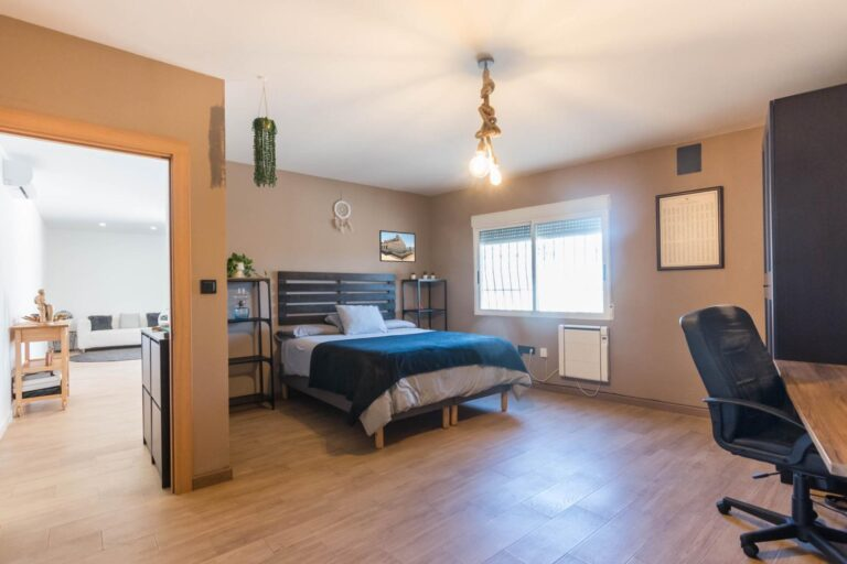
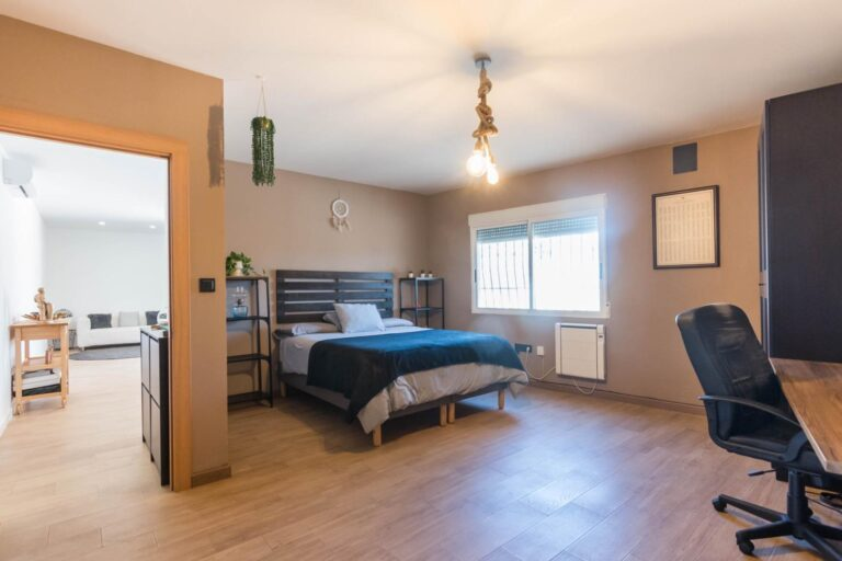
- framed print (398, 247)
